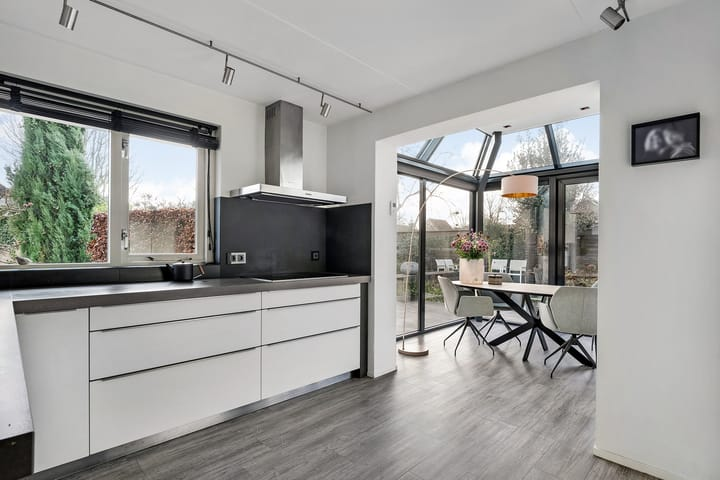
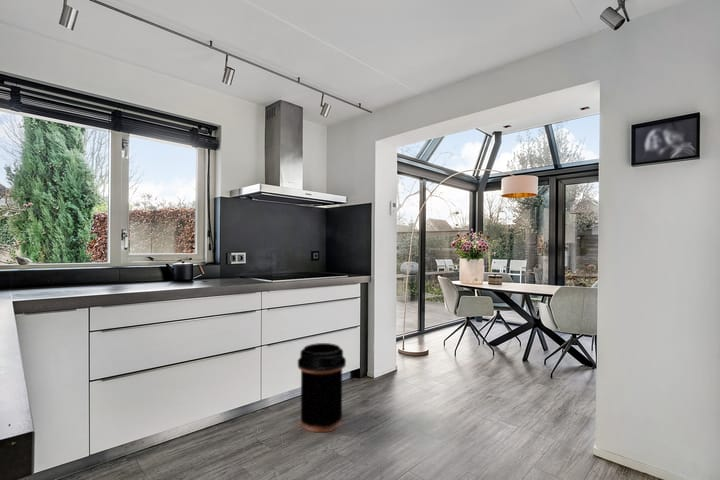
+ trash can (321, 384)
